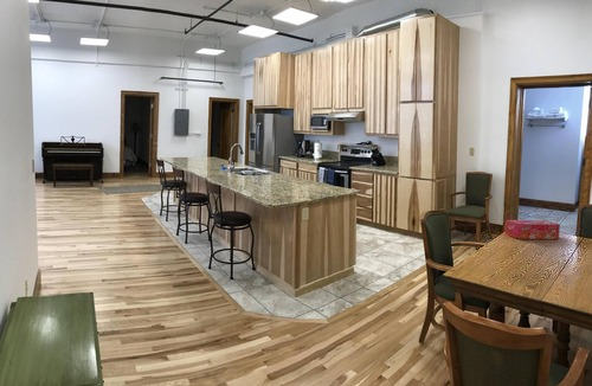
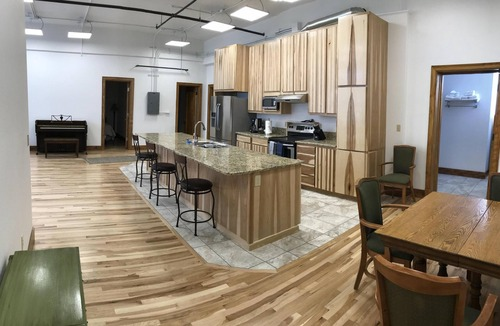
- tissue box (530, 229)
